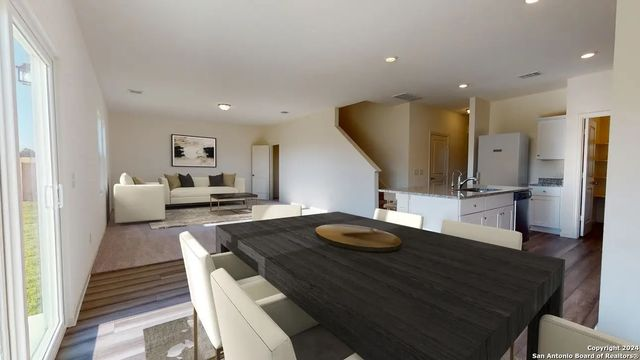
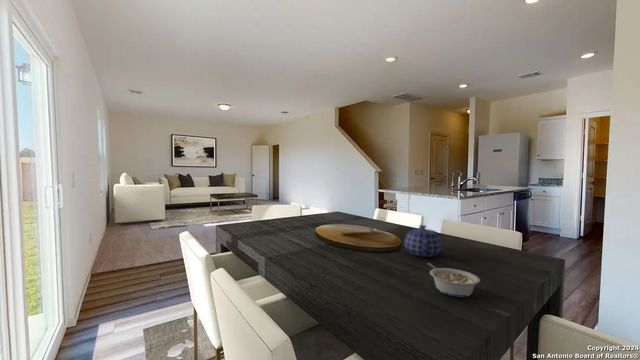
+ legume (451, 281)
+ teapot (422, 238)
